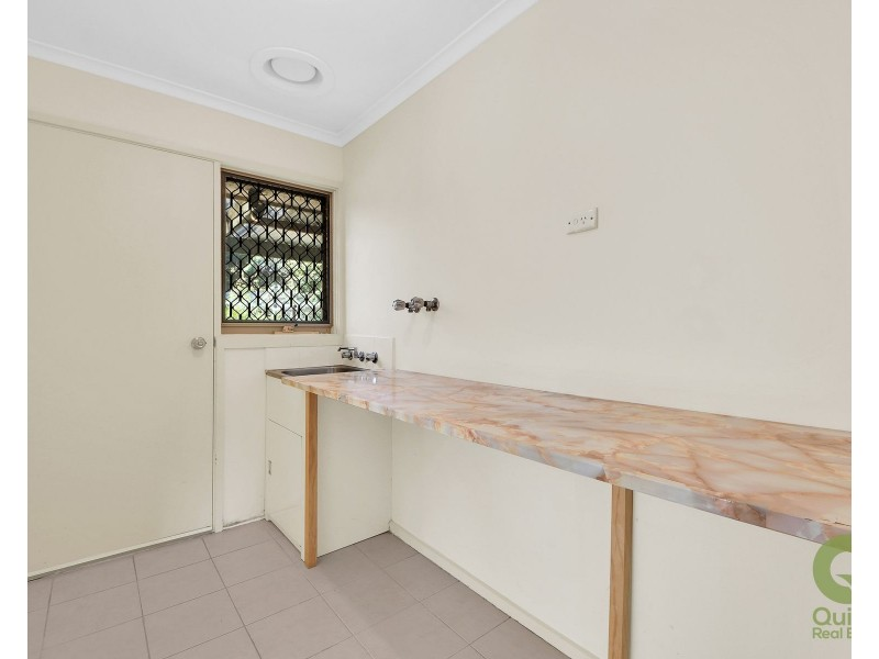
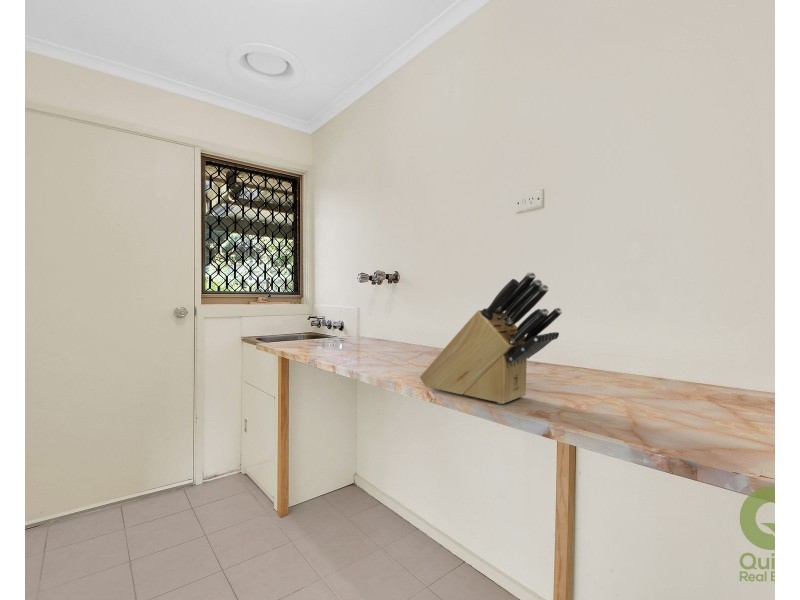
+ knife block (485, 334)
